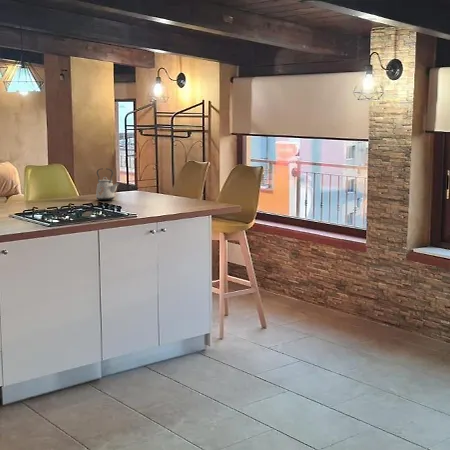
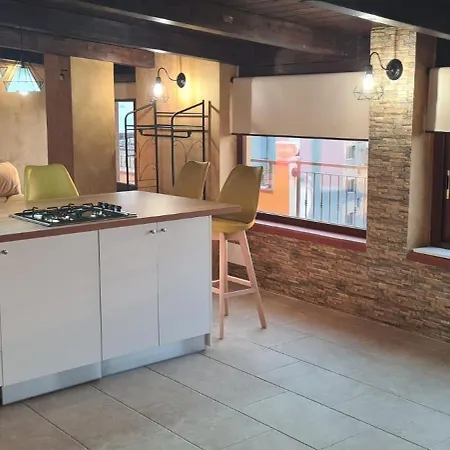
- kettle (108, 184)
